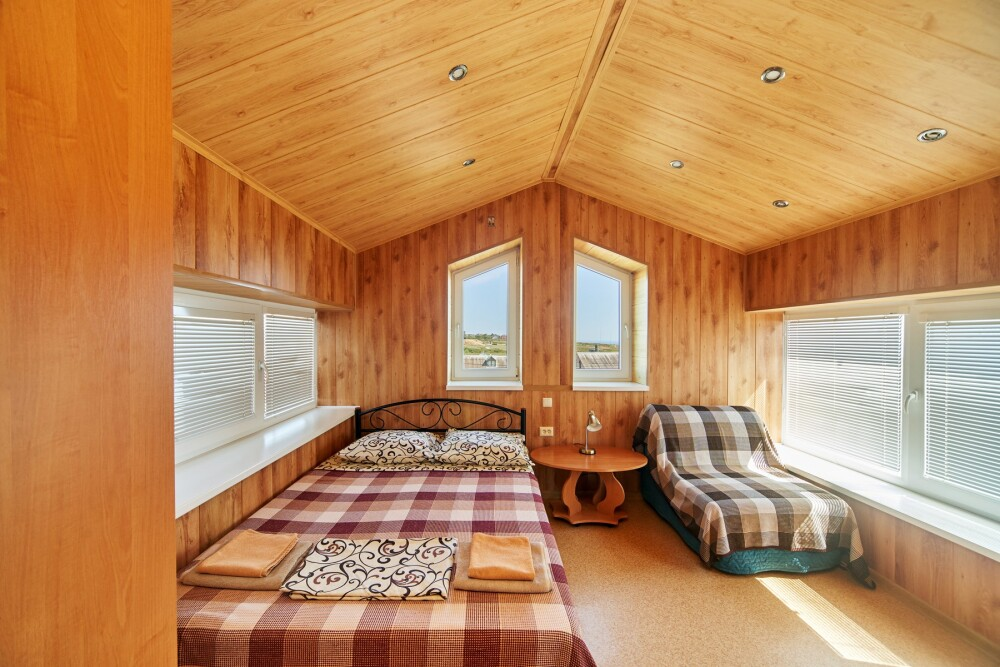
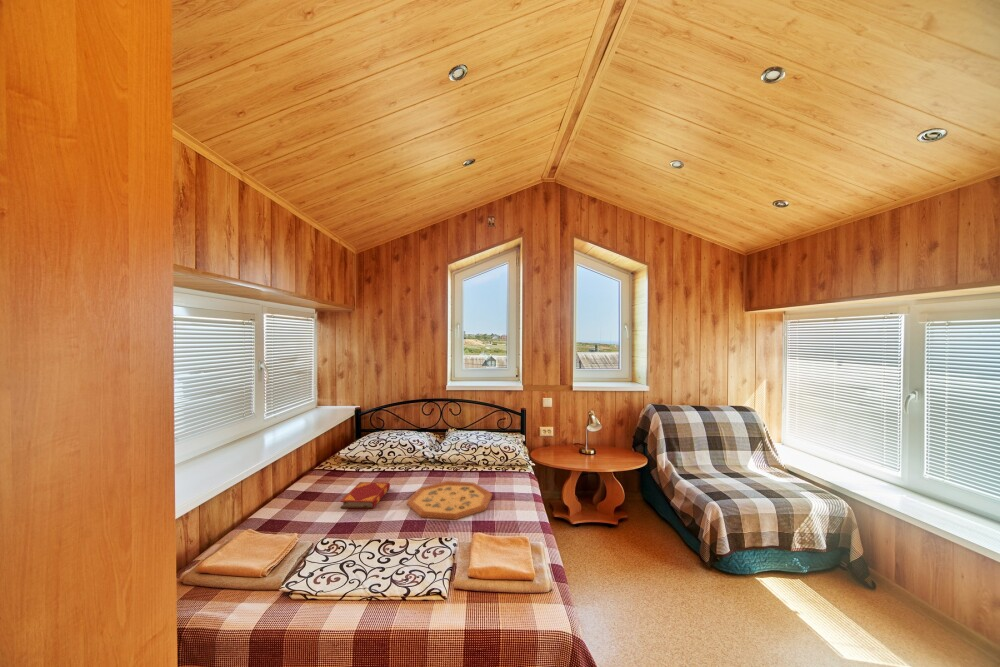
+ hardback book (366, 494)
+ decorative tray (450, 497)
